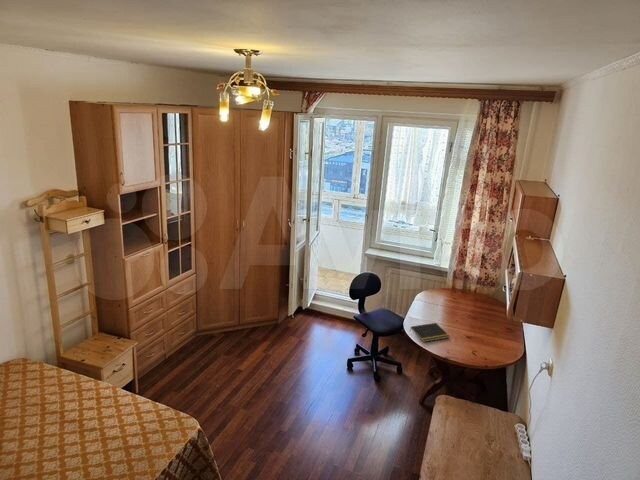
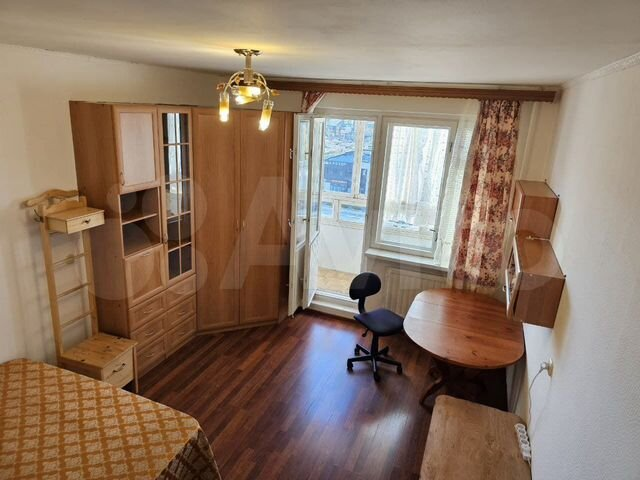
- notepad (429, 332)
